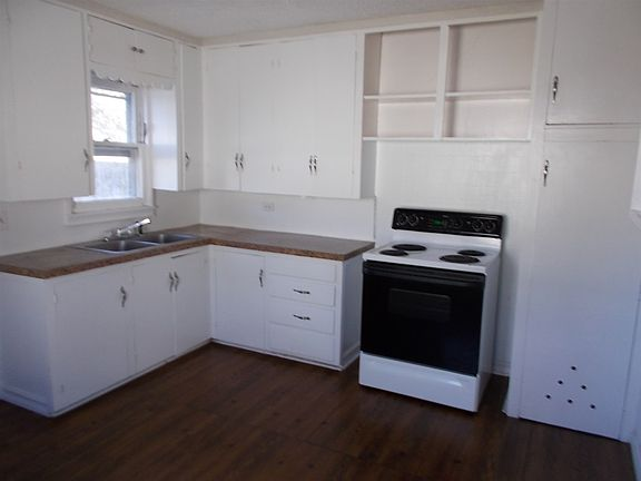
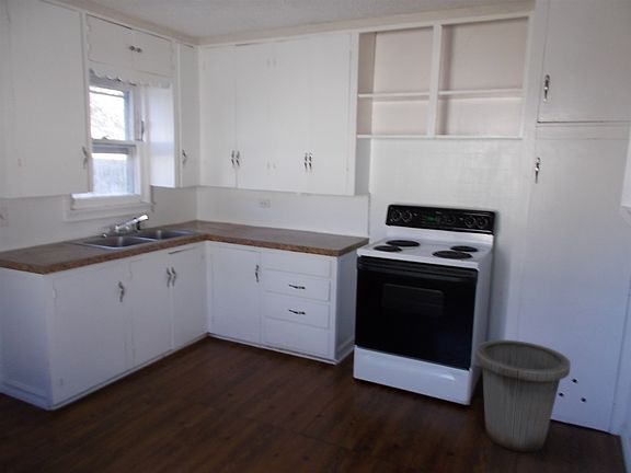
+ trash can (517, 396)
